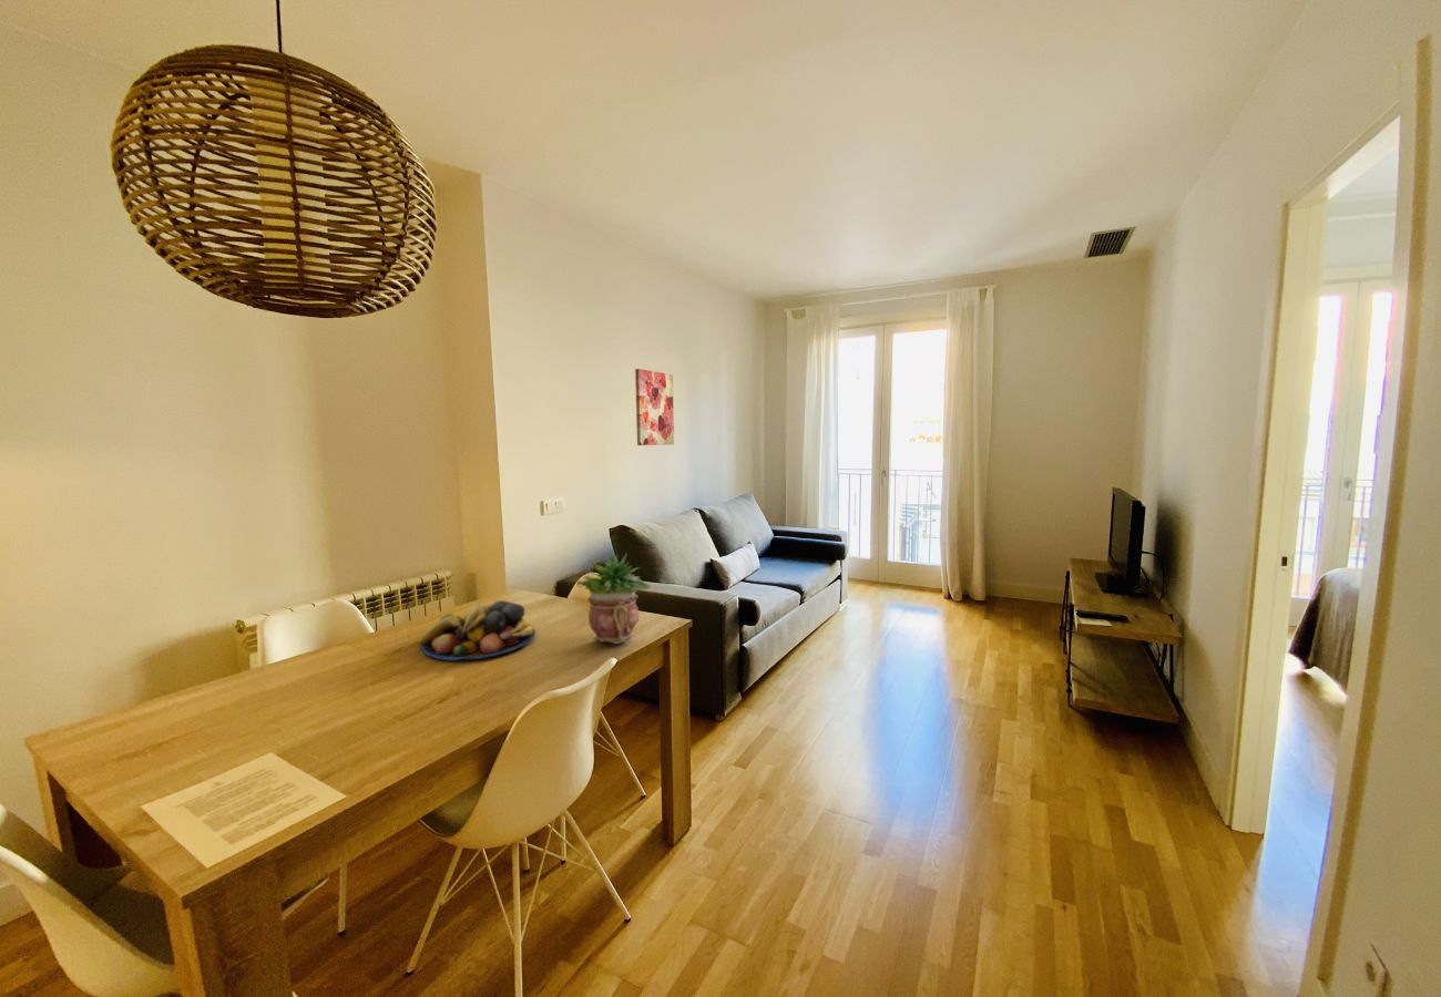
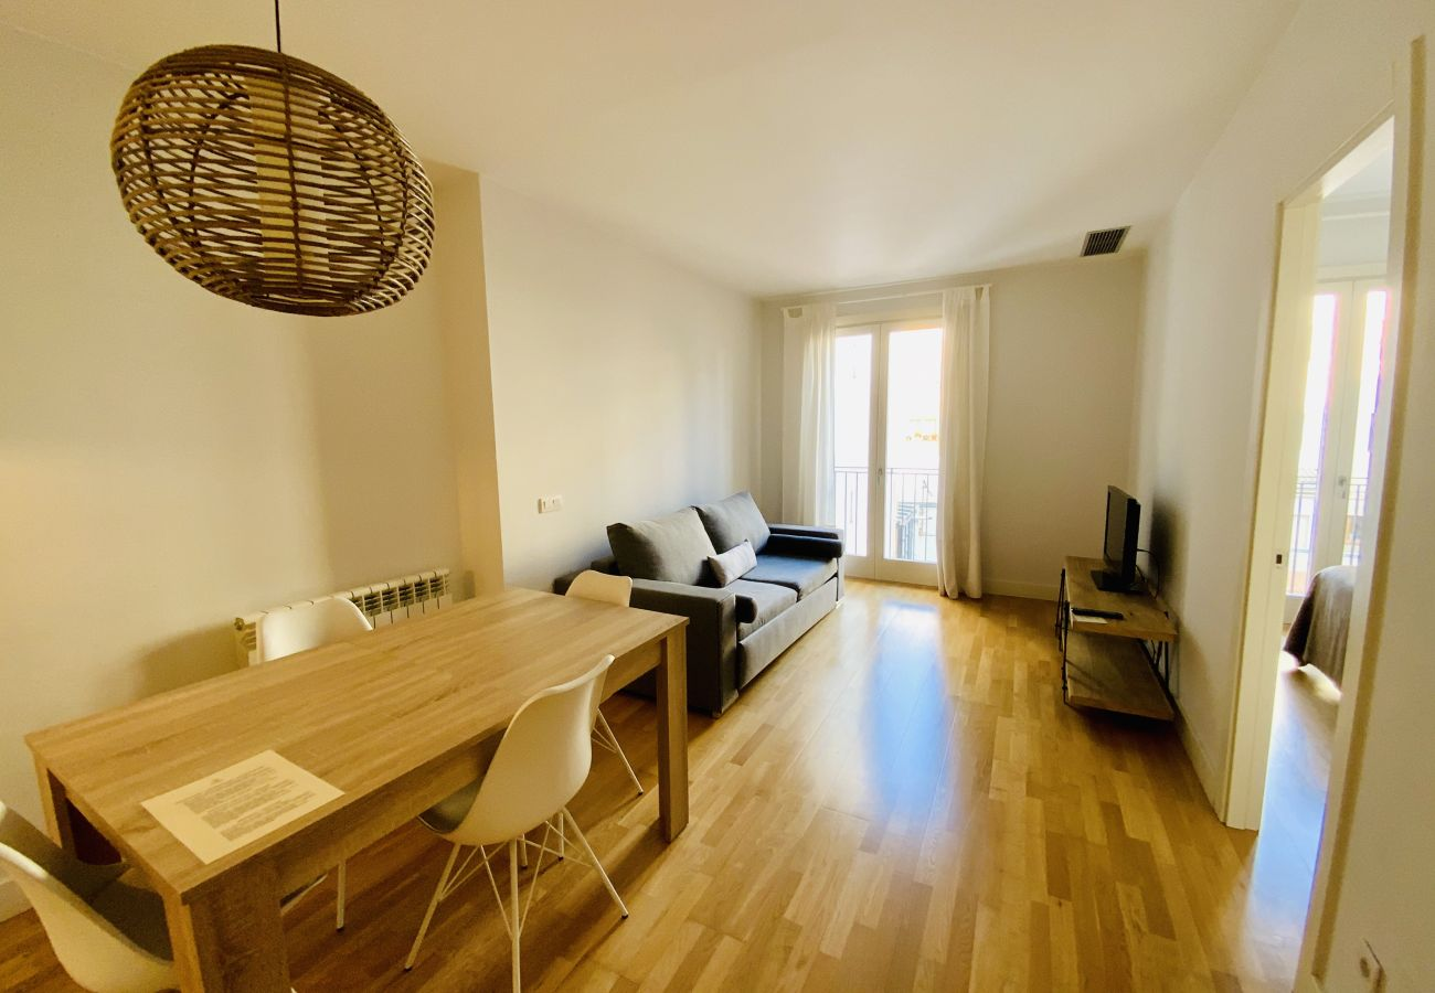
- potted plant (612, 596)
- wall art (655, 408)
- fruit bowl (479, 623)
